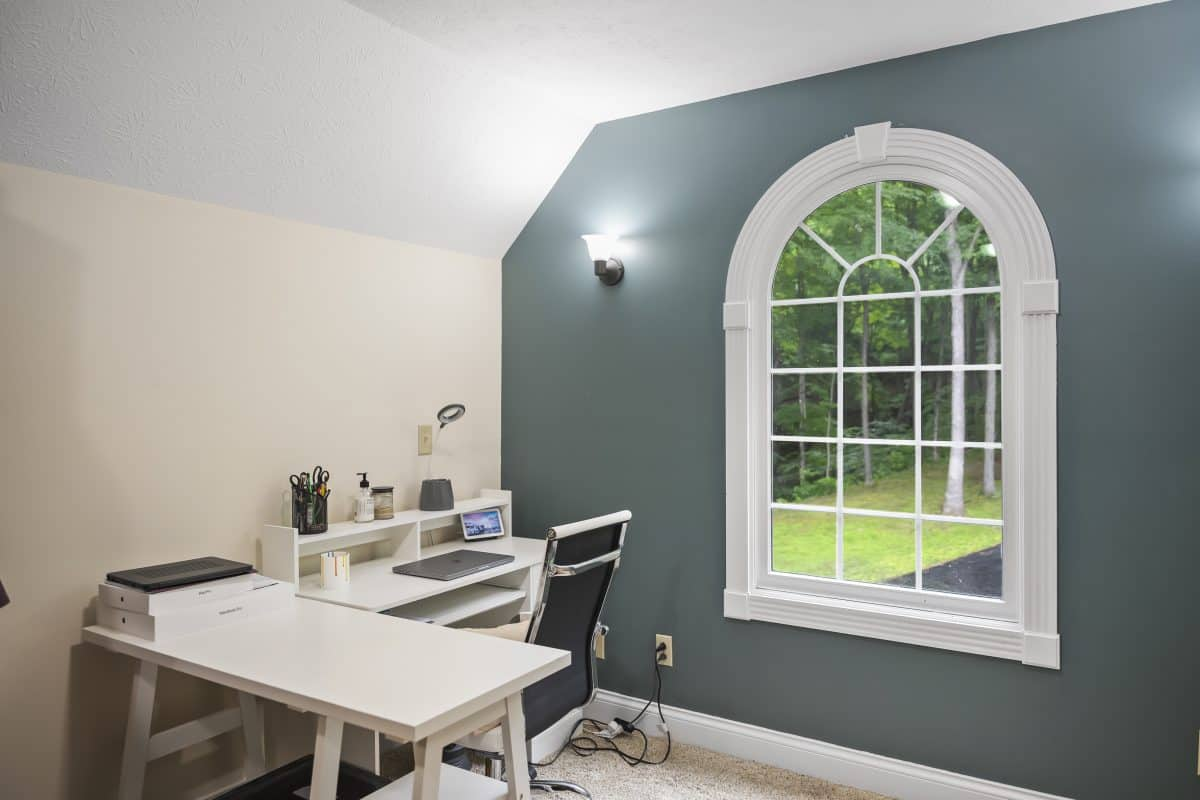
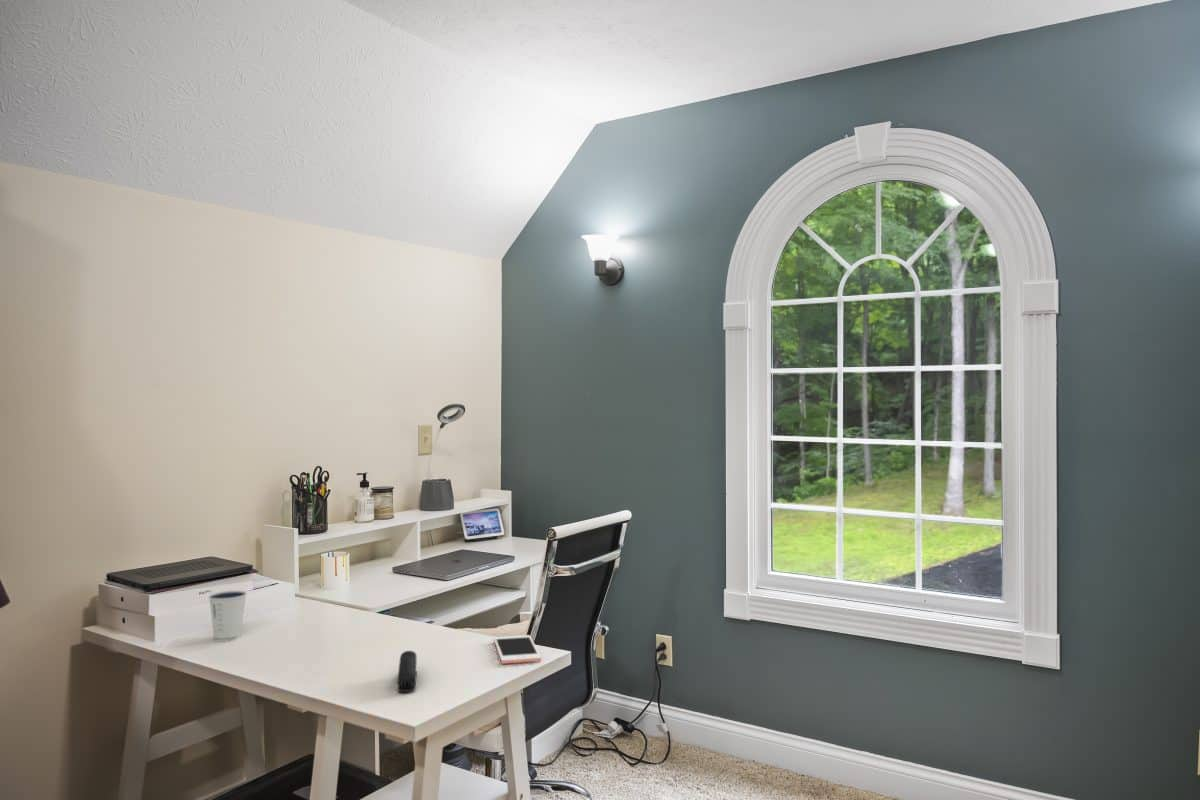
+ stapler (407, 670)
+ dixie cup (227, 616)
+ cell phone (516, 648)
